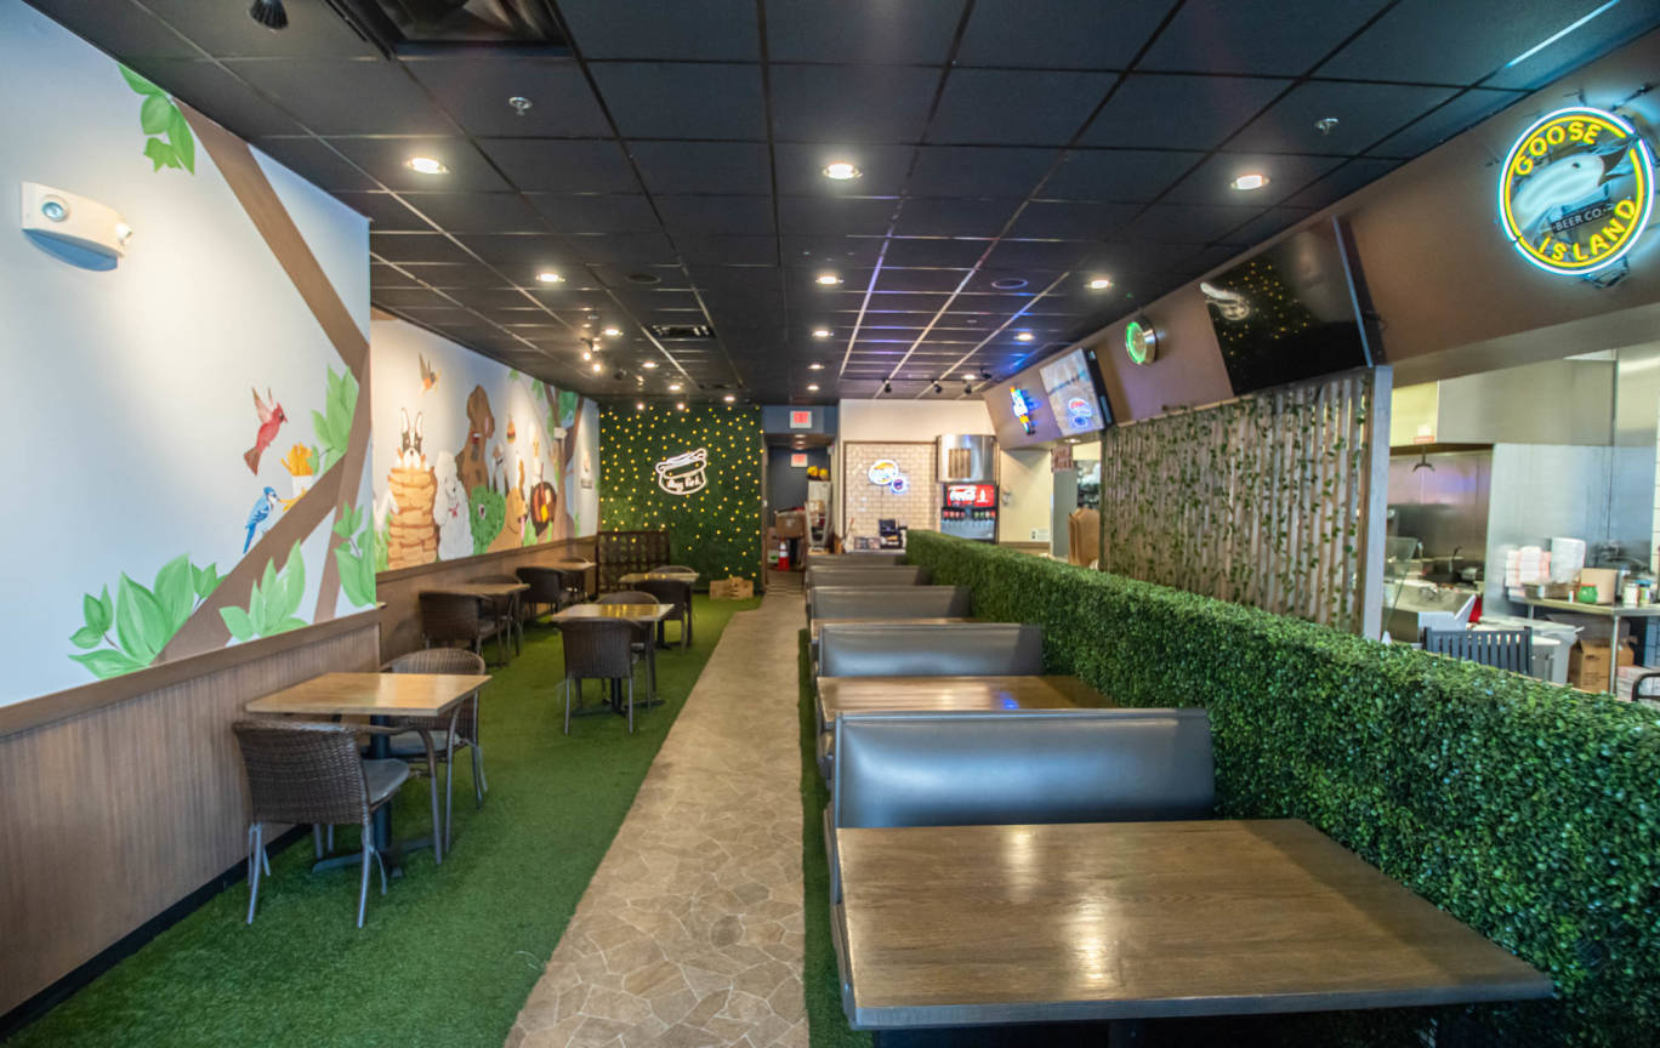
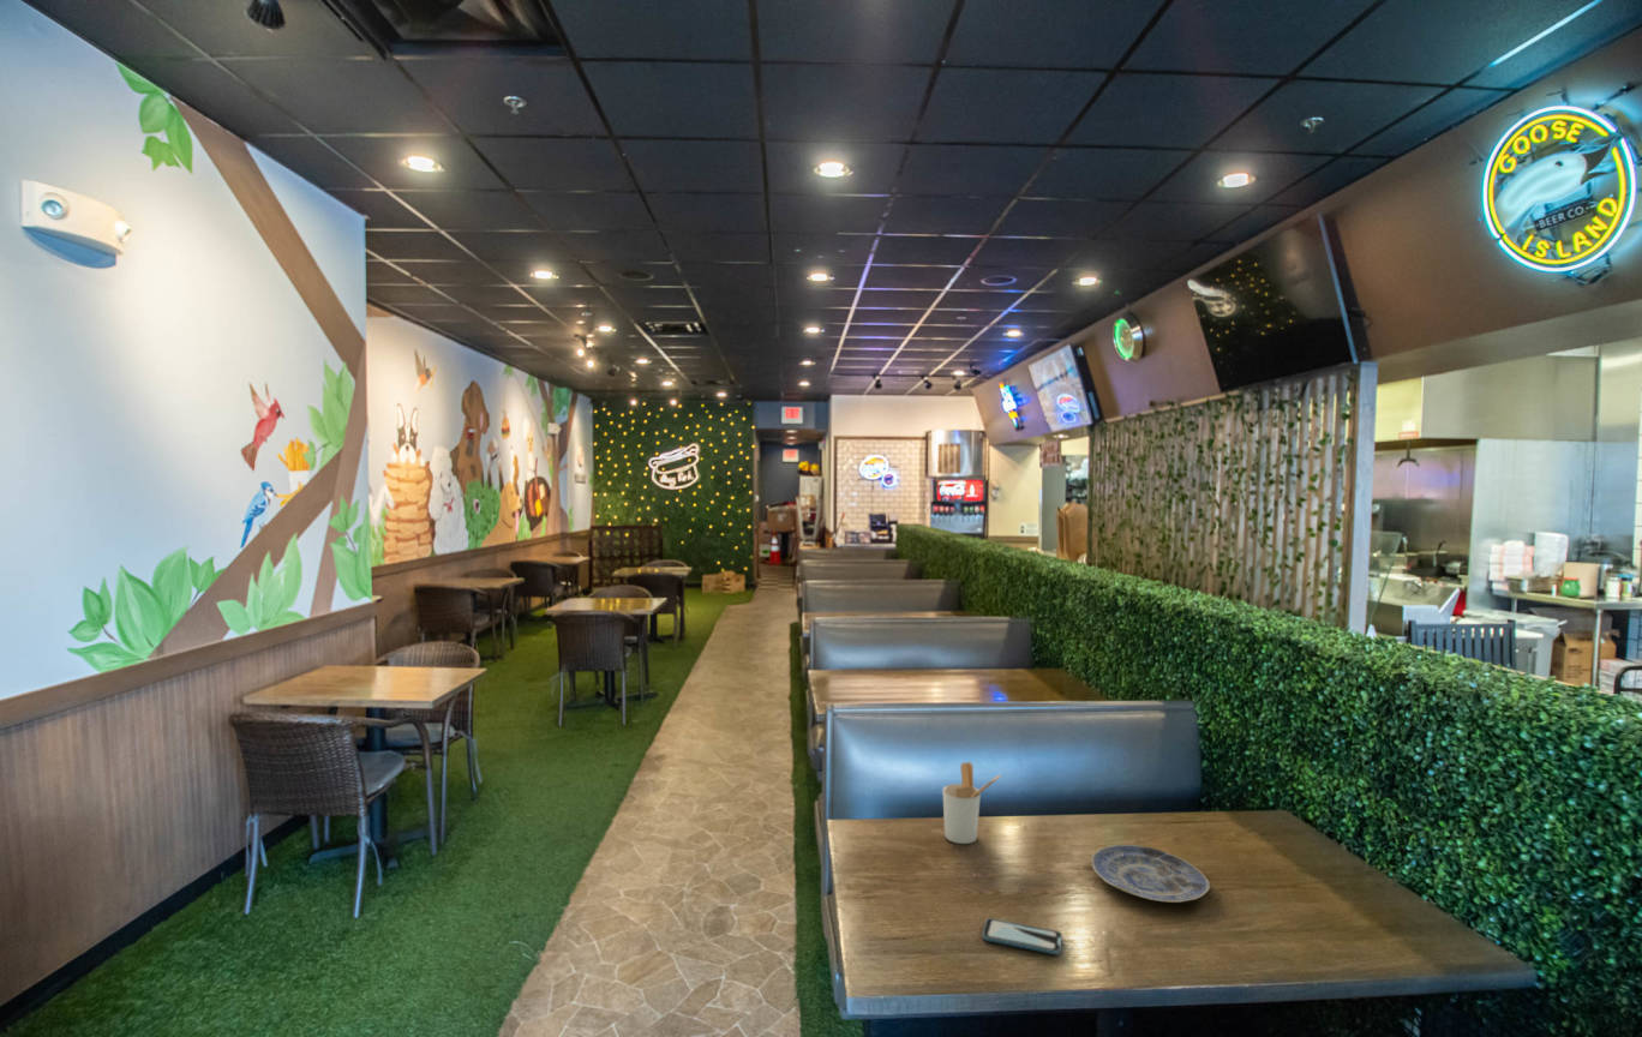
+ smartphone (1021, 935)
+ utensil holder (971, 804)
+ plate (1147, 875)
